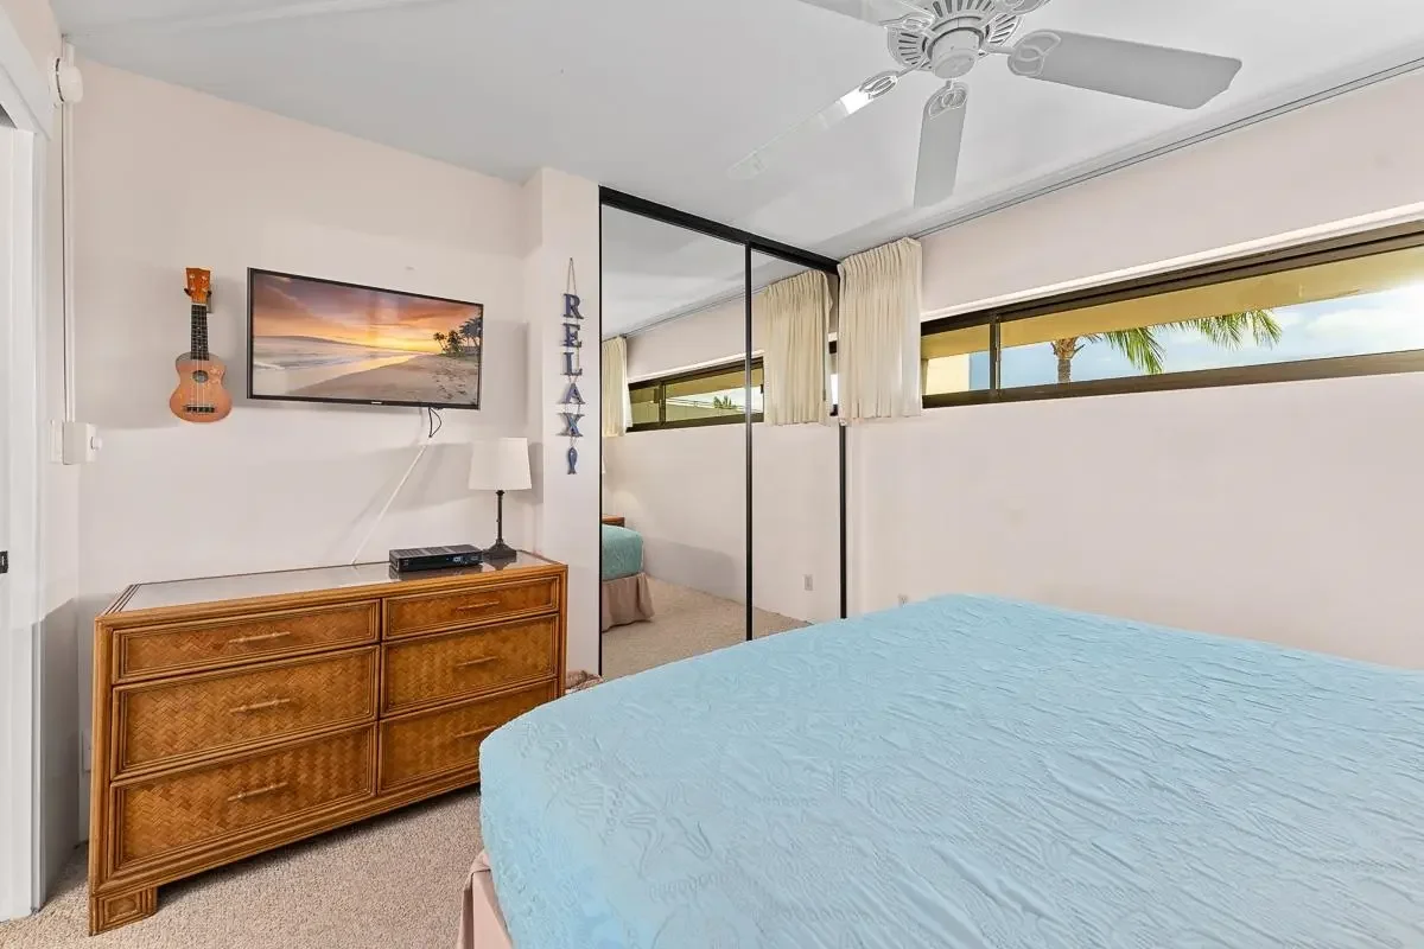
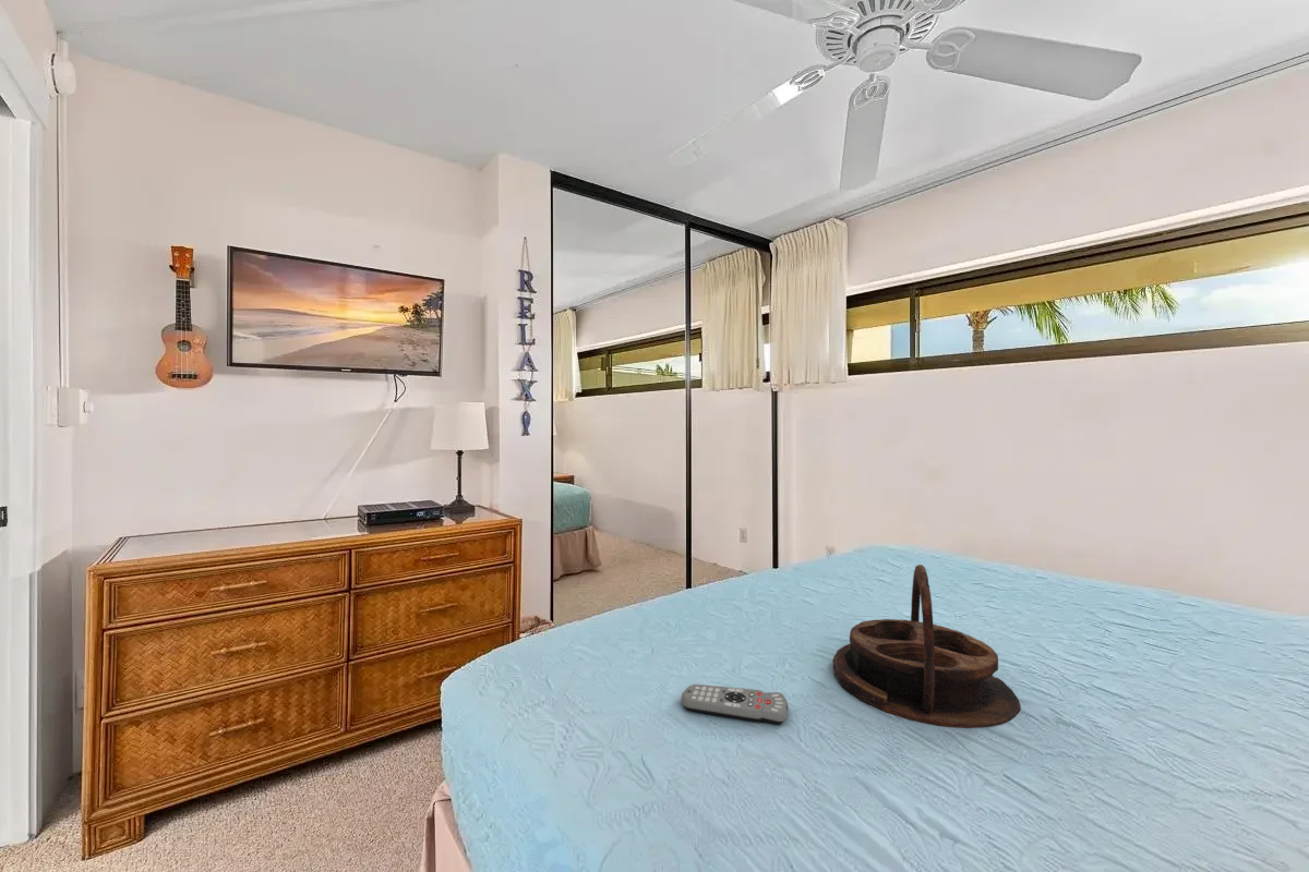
+ serving tray (920, 625)
+ remote control (733, 702)
